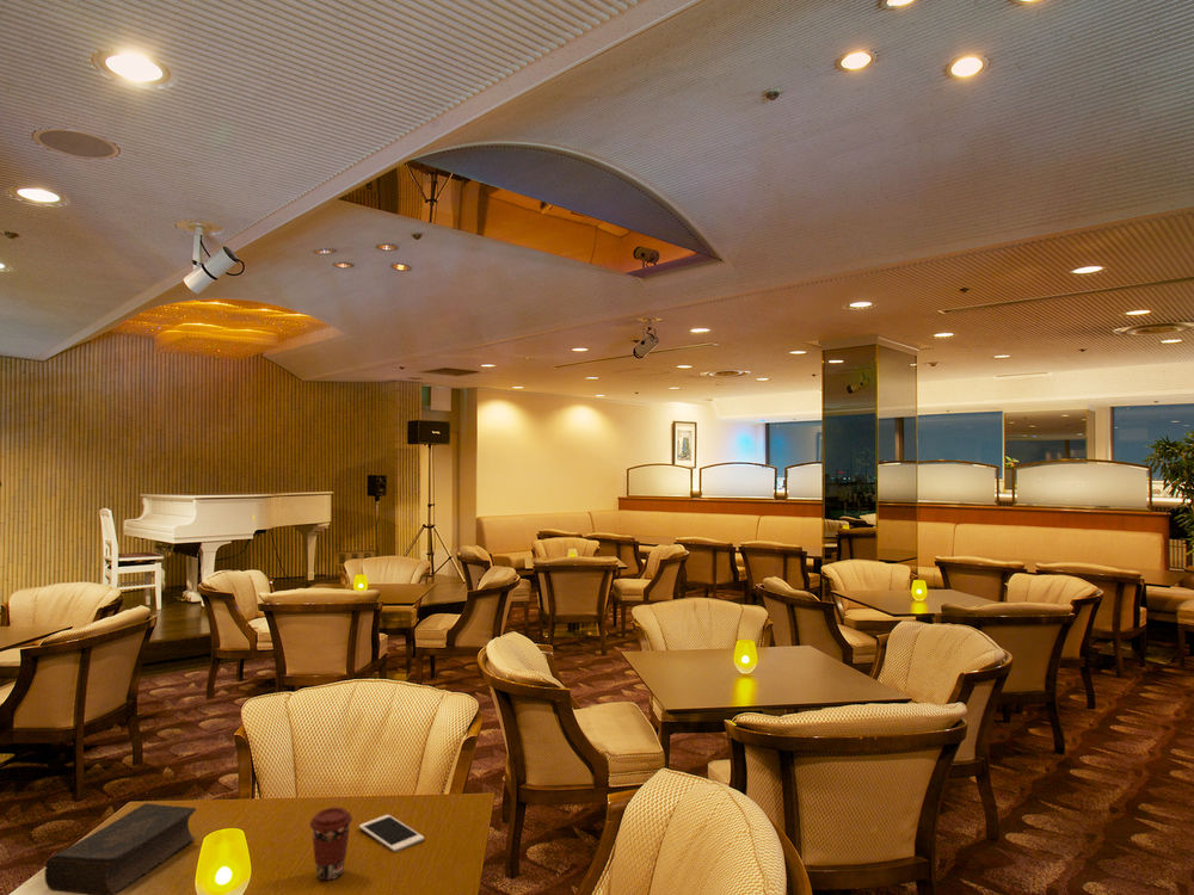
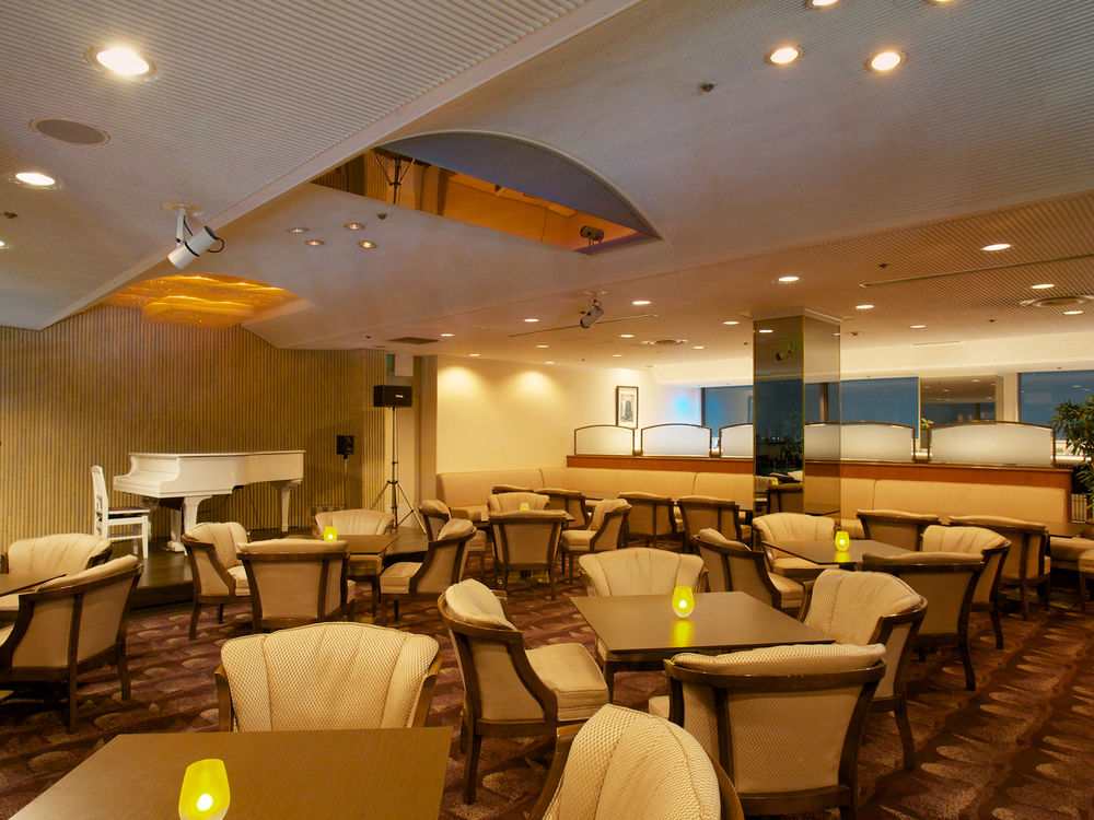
- cell phone (390, 832)
- coffee cup (331, 842)
- book (125, 845)
